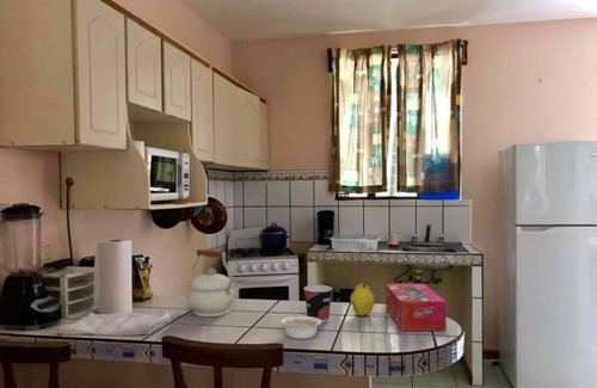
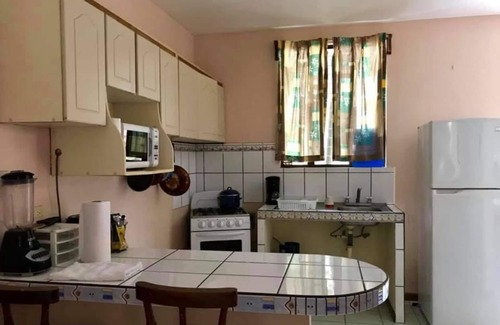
- tissue box (413, 304)
- kettle (214, 282)
- legume (302, 326)
- fruit (362, 298)
- cup (318, 303)
